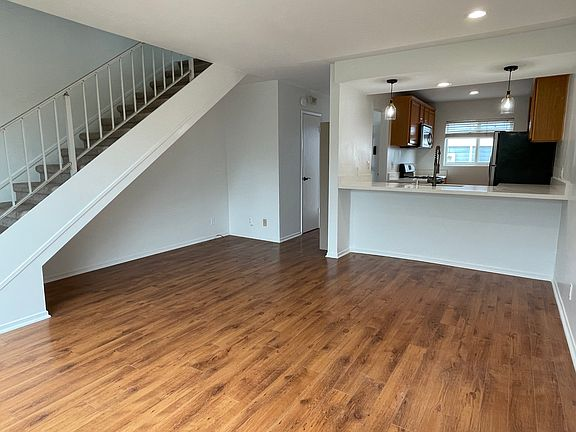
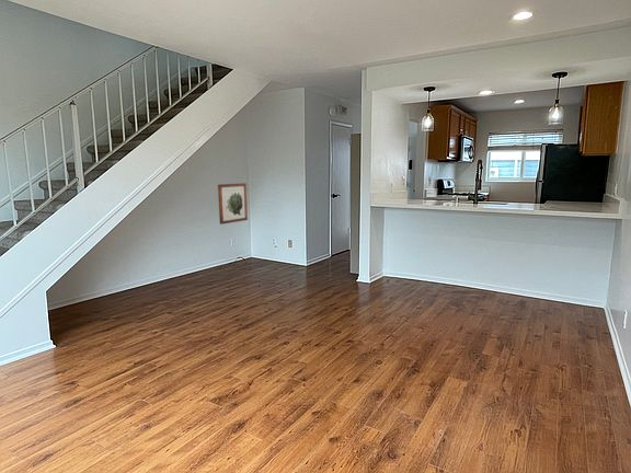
+ wall art (233, 203)
